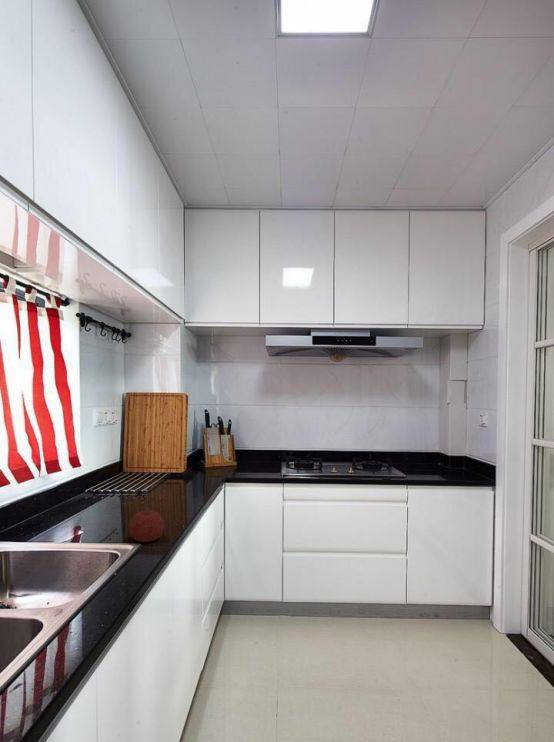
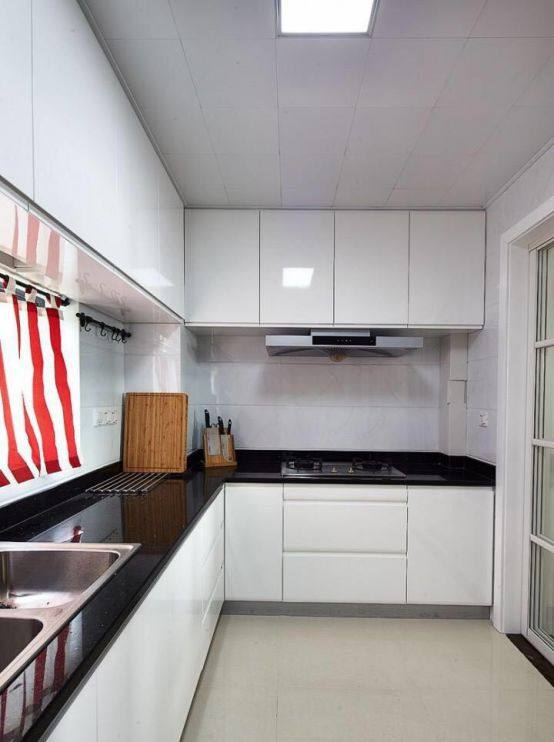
- fruit (146, 523)
